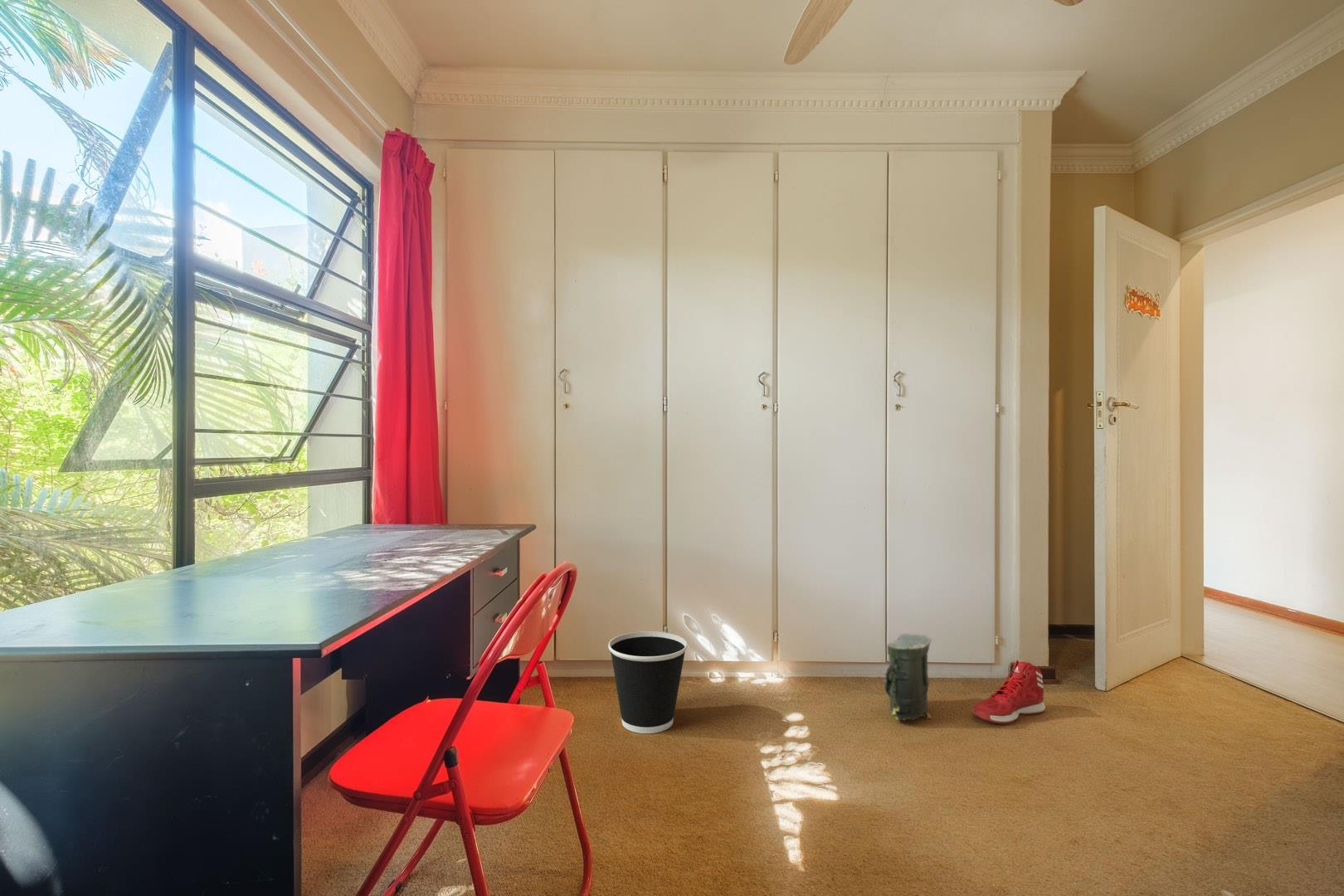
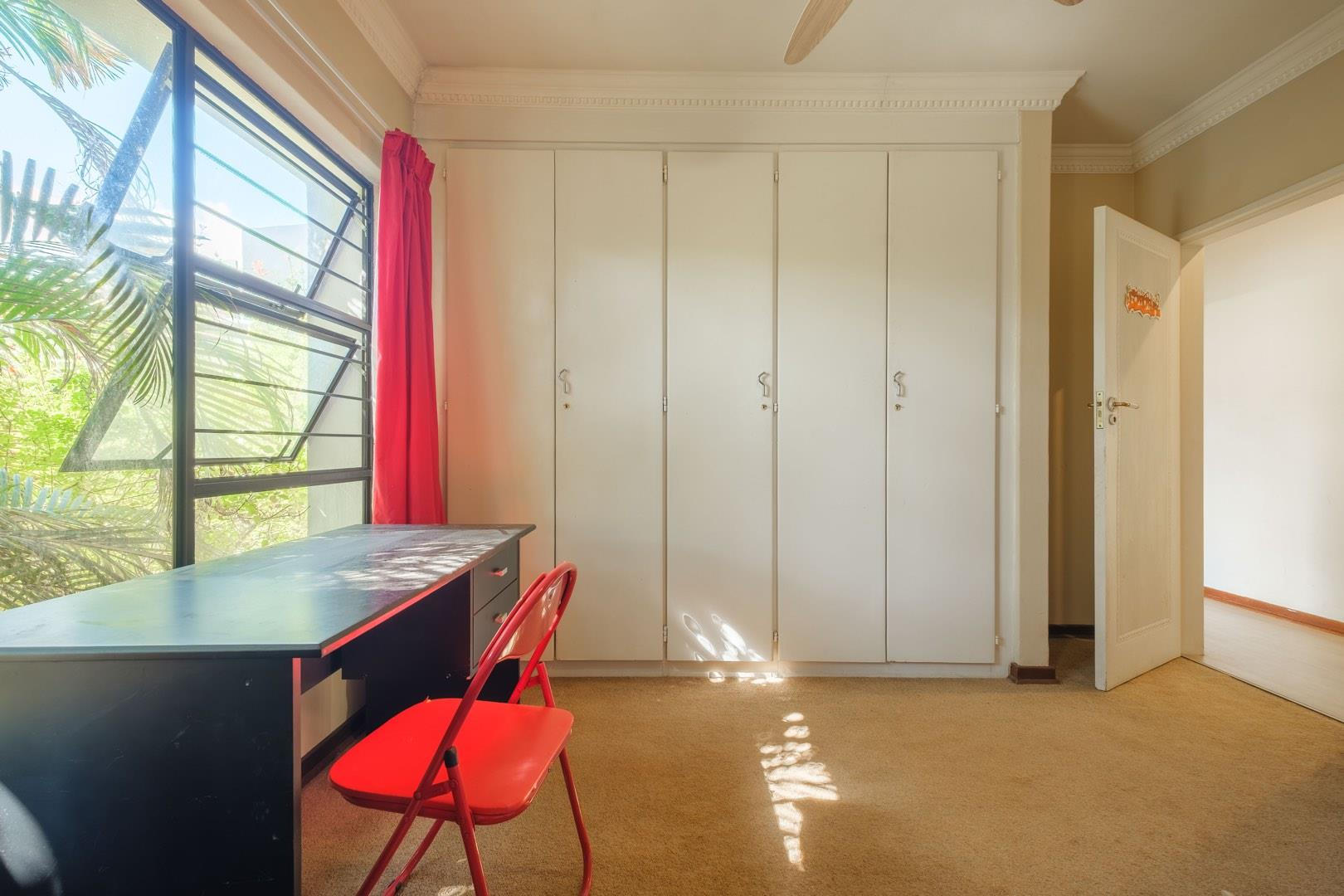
- wastebasket (647, 682)
- bag (905, 674)
- sneaker (1009, 688)
